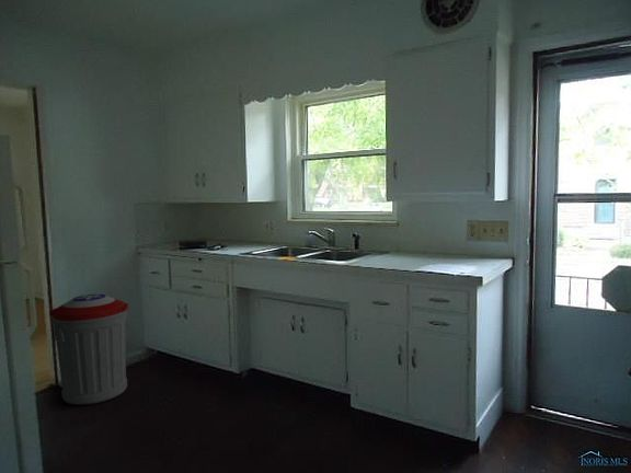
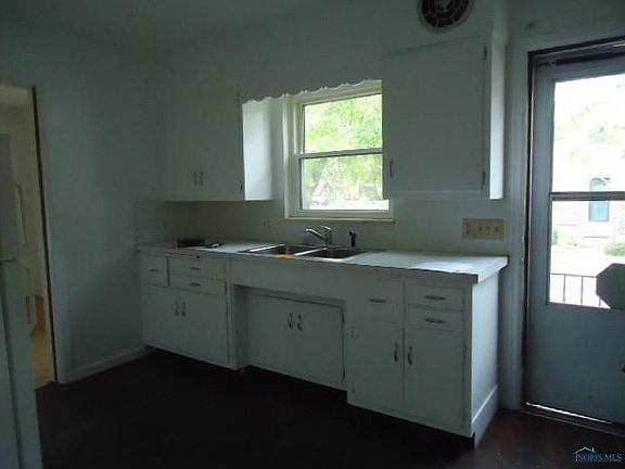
- trash can (92, 344)
